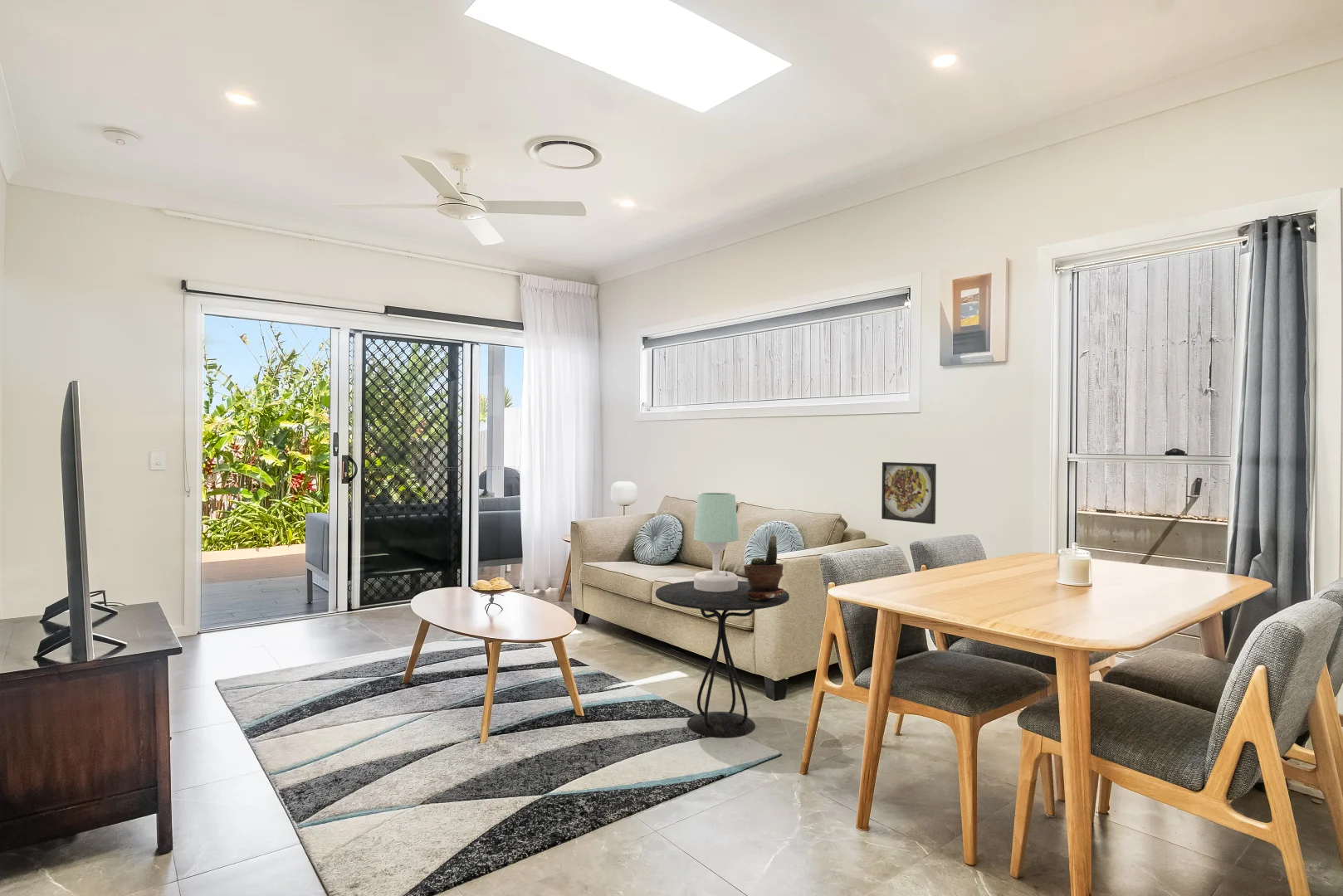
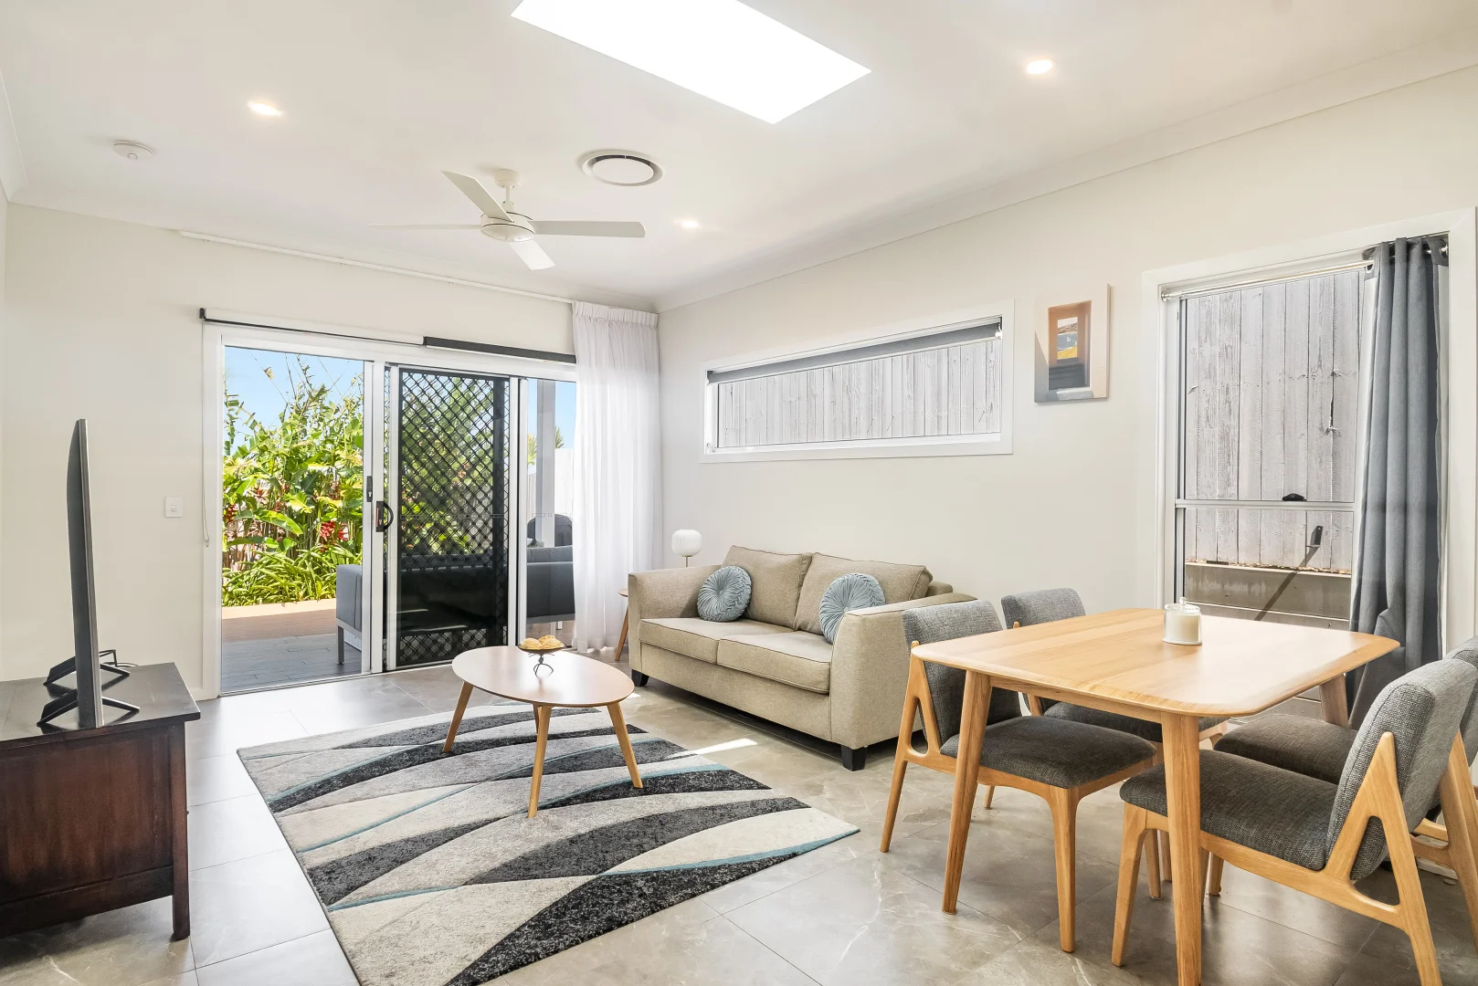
- potted plant (764, 567)
- side table (725, 658)
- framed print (908, 492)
- table lamp (715, 540)
